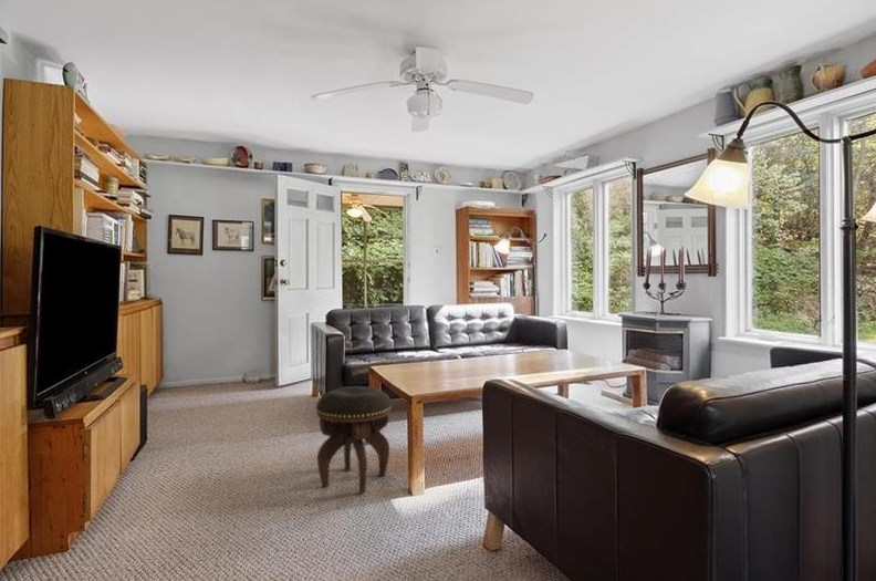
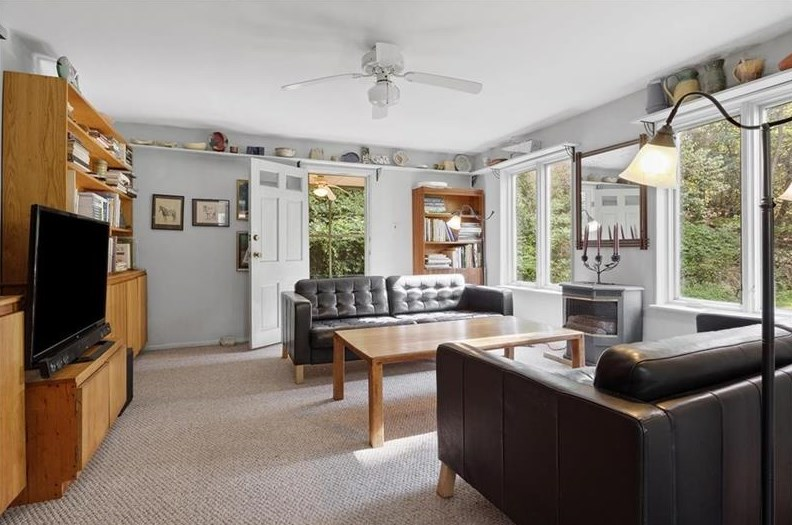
- footstool (354, 435)
